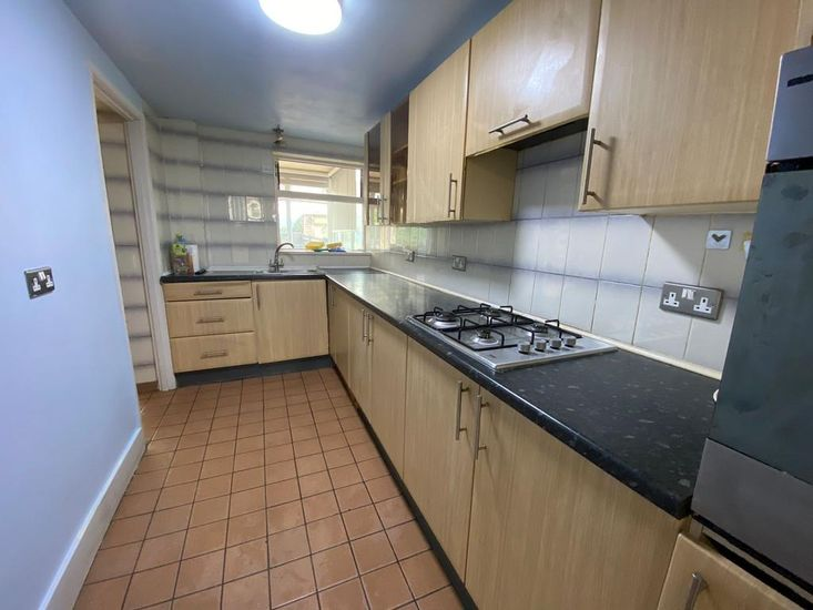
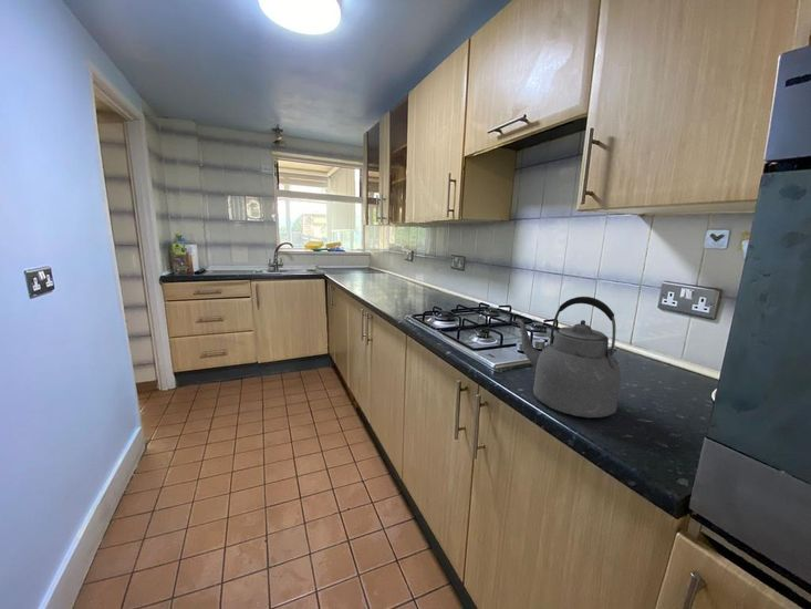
+ kettle (560, 345)
